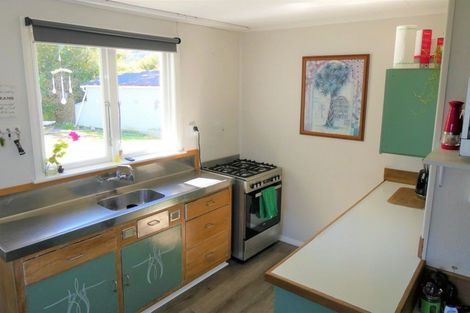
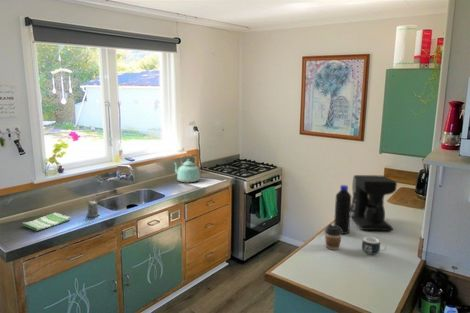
+ mug (374, 246)
+ kettle (186, 167)
+ coffee cup (333, 236)
+ coffee maker (372, 201)
+ dish towel (47, 220)
+ pepper shaker (94, 208)
+ bottle (342, 208)
